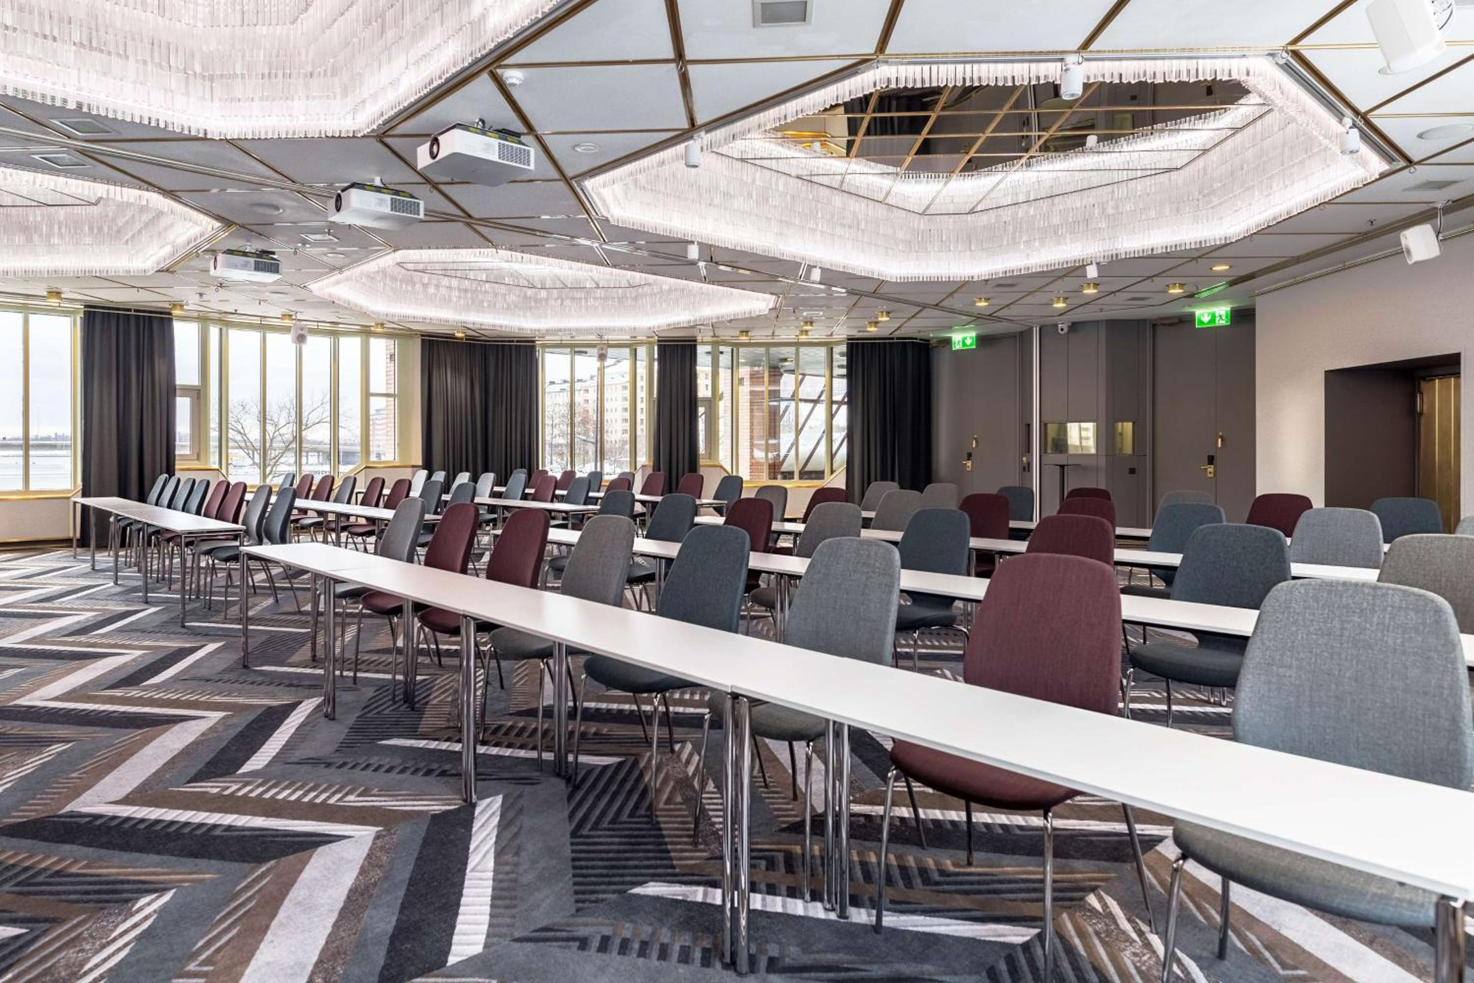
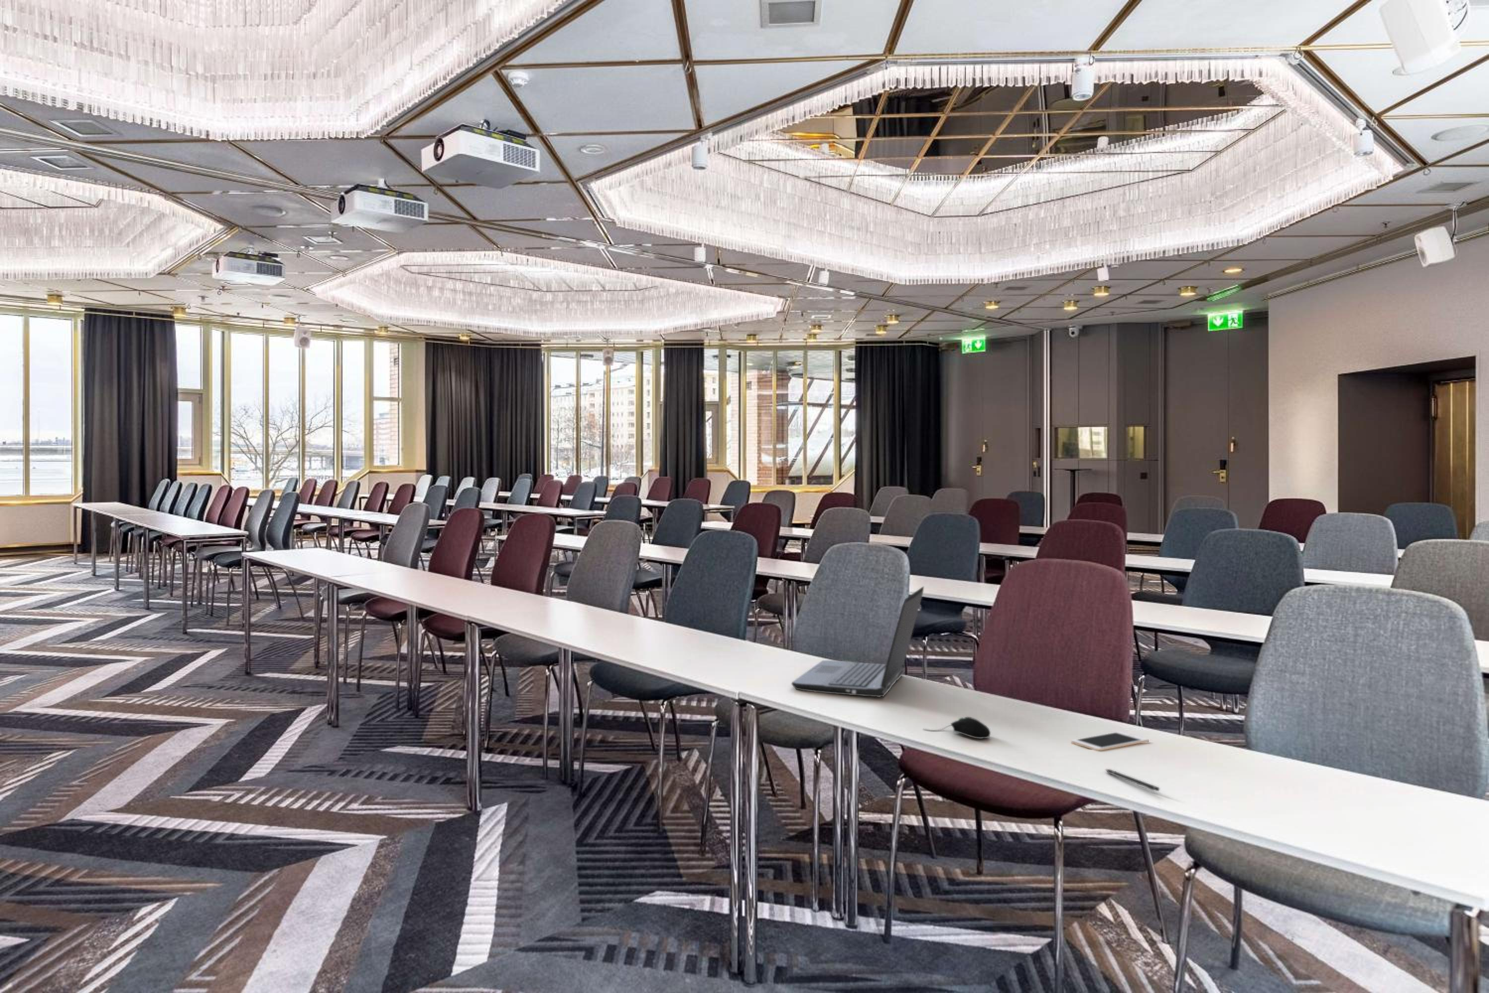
+ cell phone (1110, 740)
+ computer mouse (958, 725)
+ laptop computer (860, 663)
+ pen (1130, 779)
